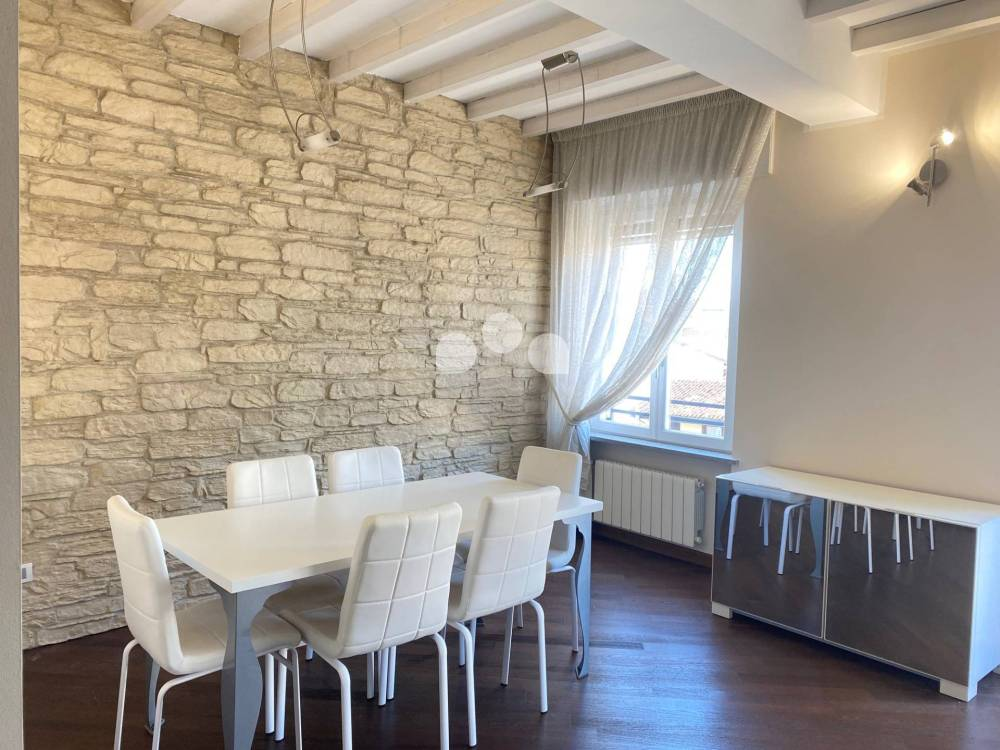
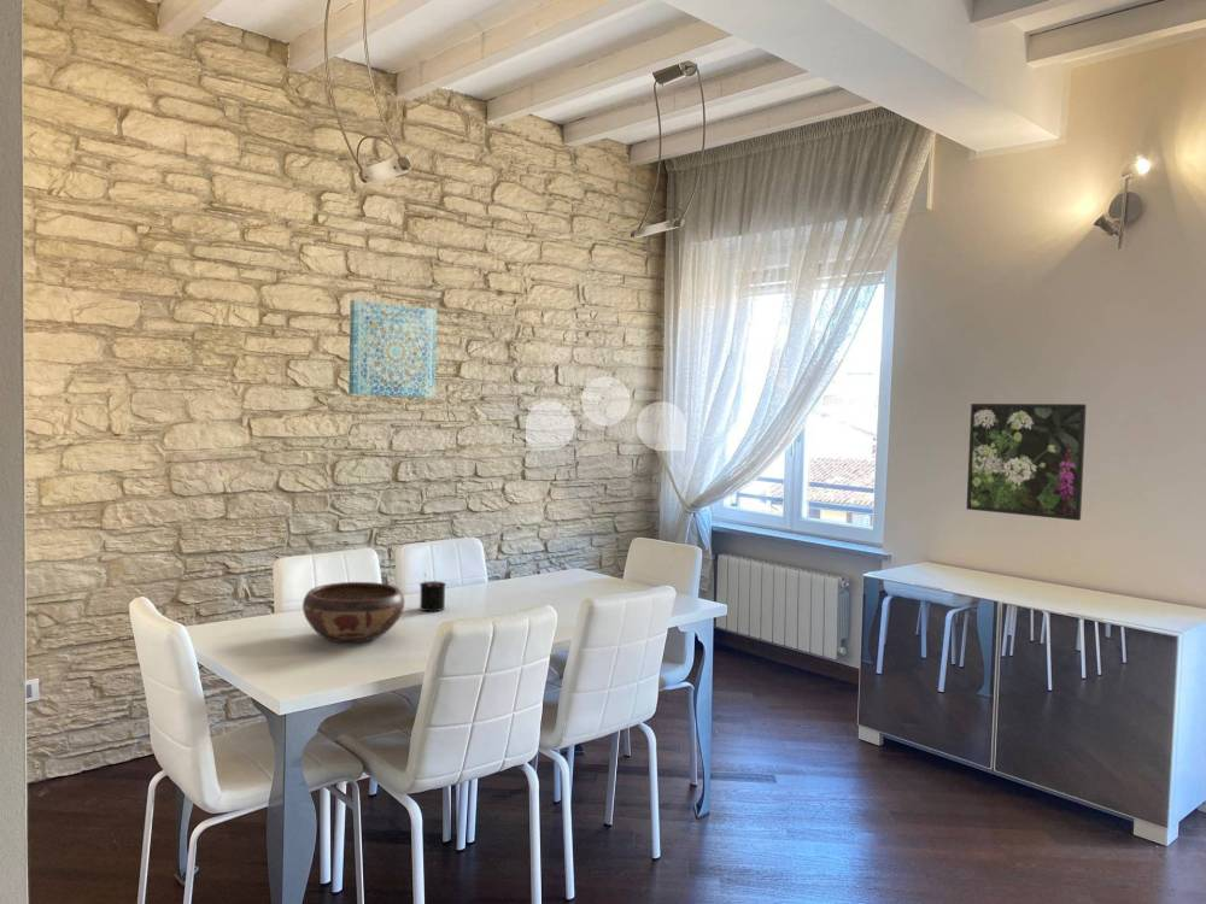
+ candle (432, 589)
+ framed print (1023, 459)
+ wall art (393, 350)
+ decorative bowl (353, 614)
